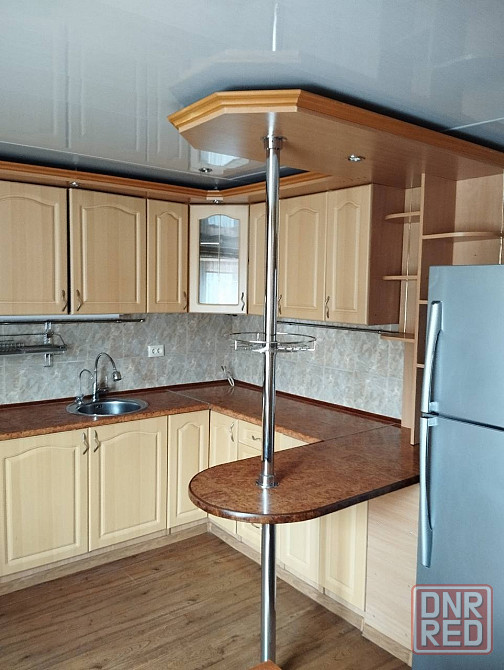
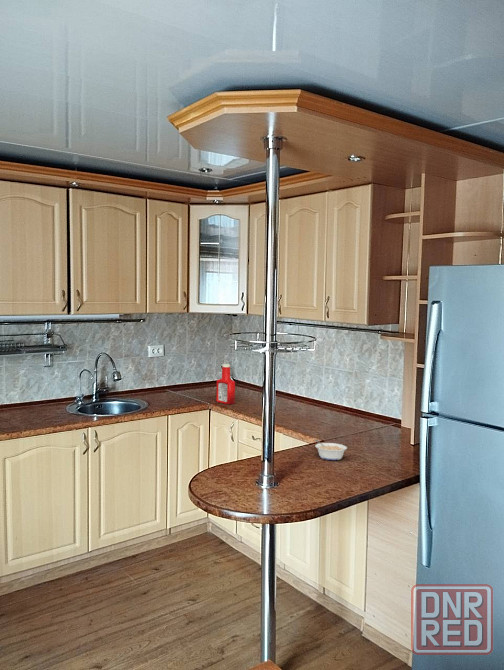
+ soap bottle (225, 383)
+ legume (329, 450)
